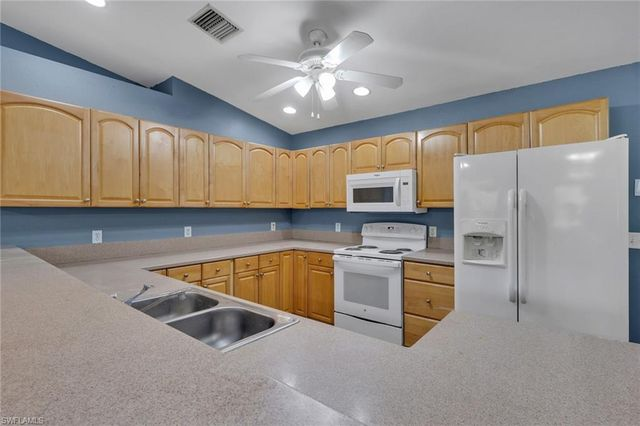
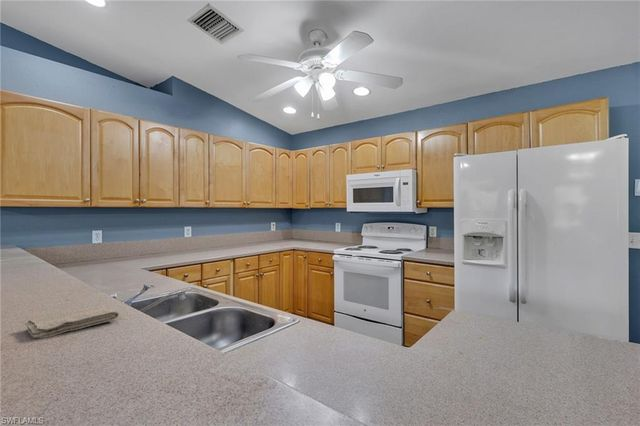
+ washcloth (73, 319)
